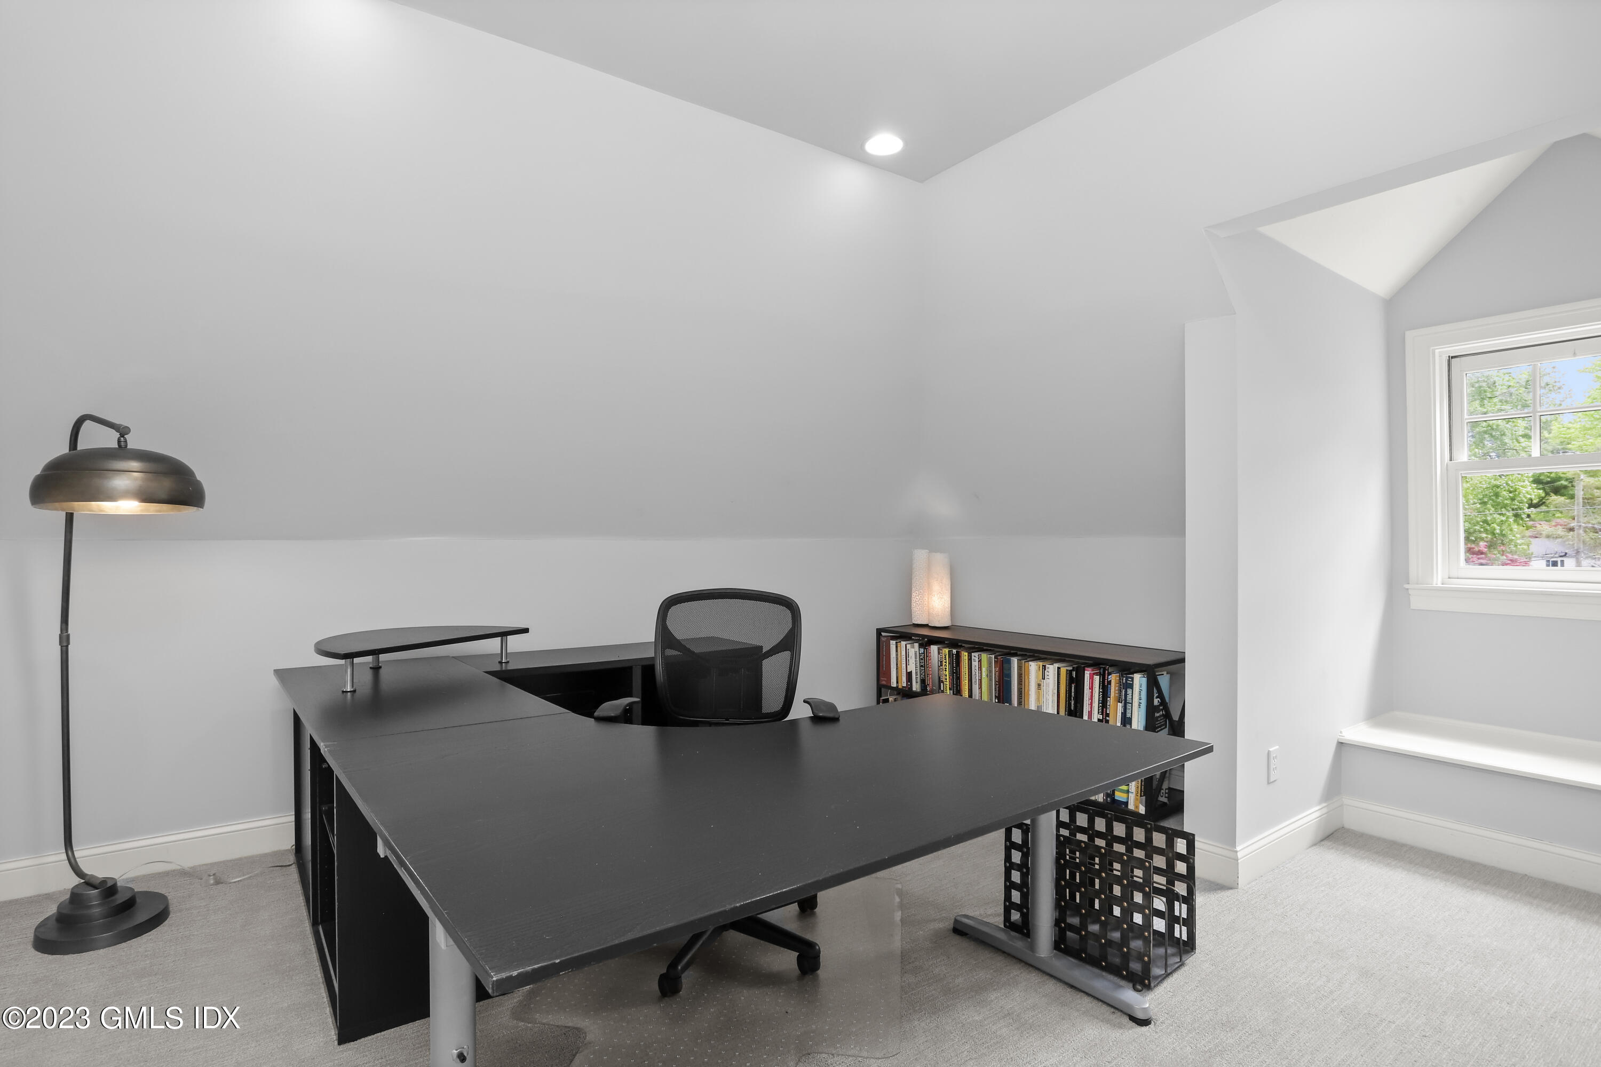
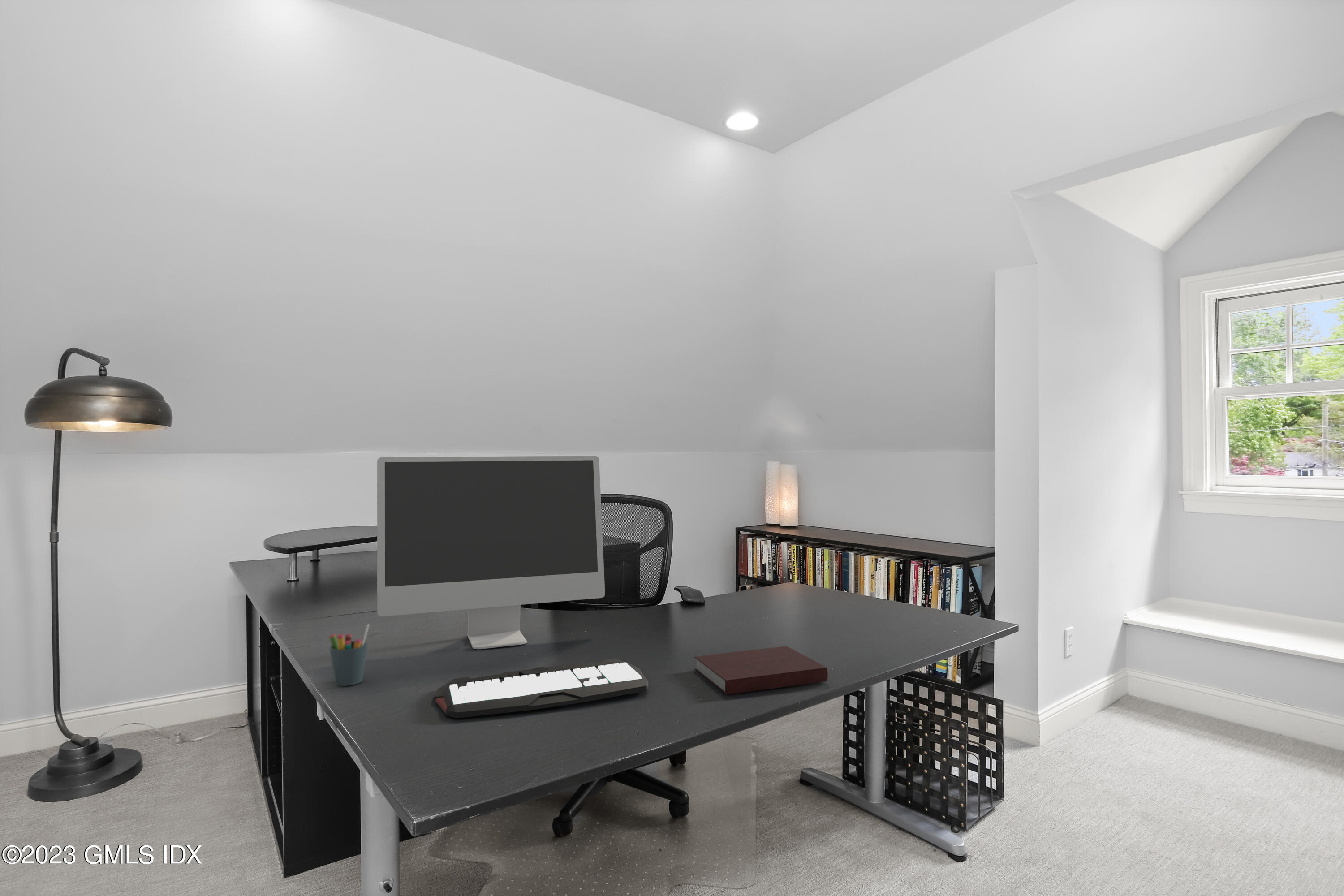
+ keyboard (545, 685)
+ computer monitor (496, 547)
+ notebook (759, 668)
+ pen holder (348, 654)
